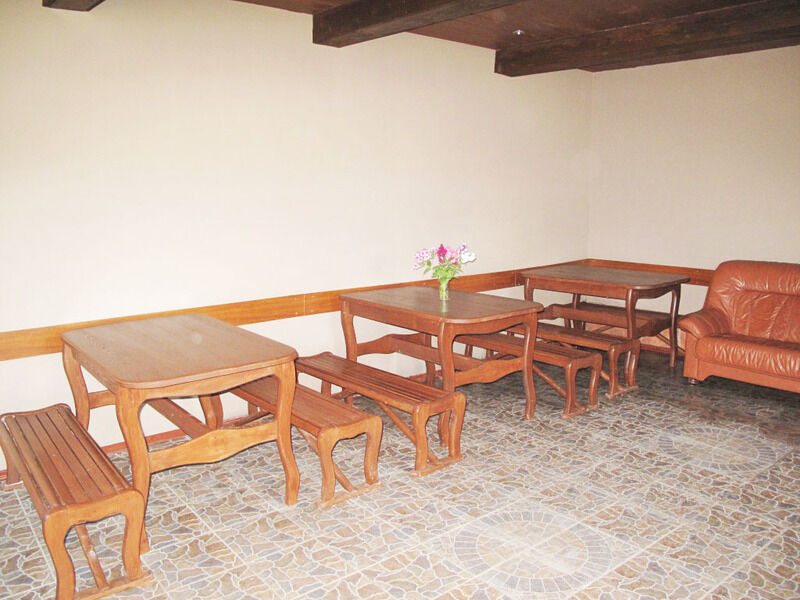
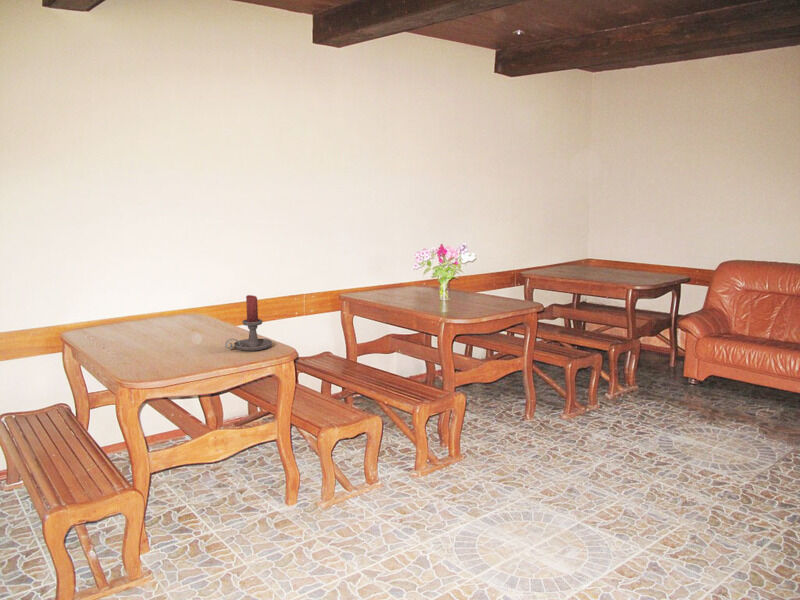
+ candle holder (247, 322)
